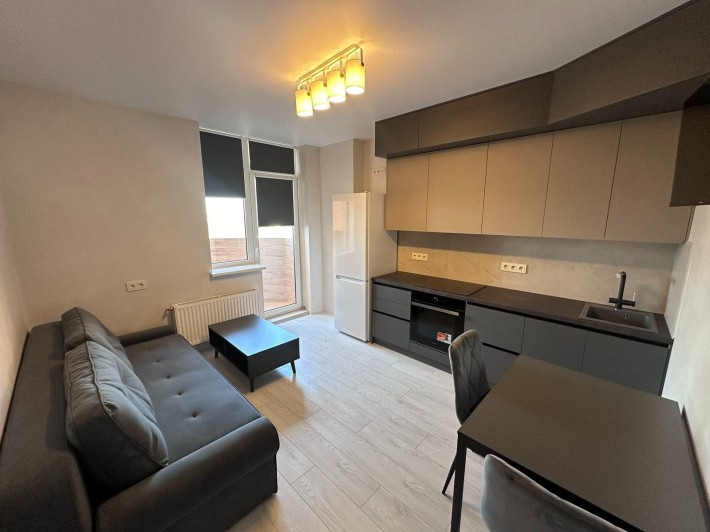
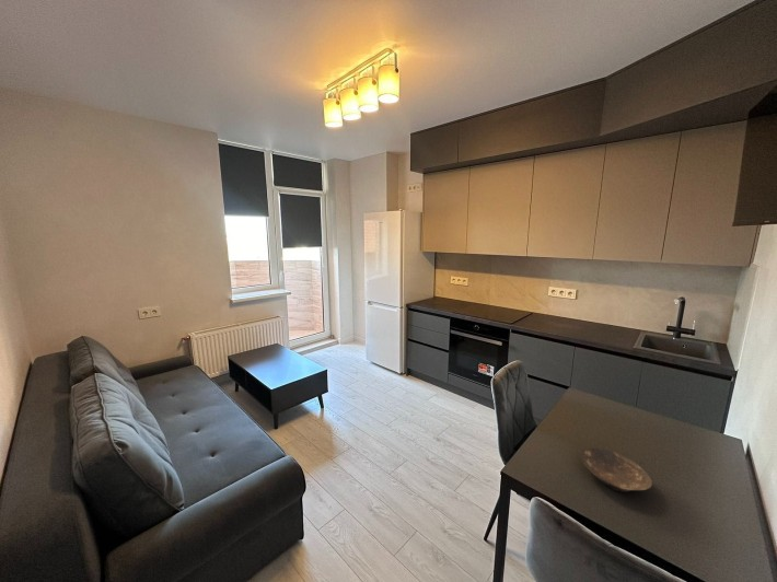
+ bowl (614, 474)
